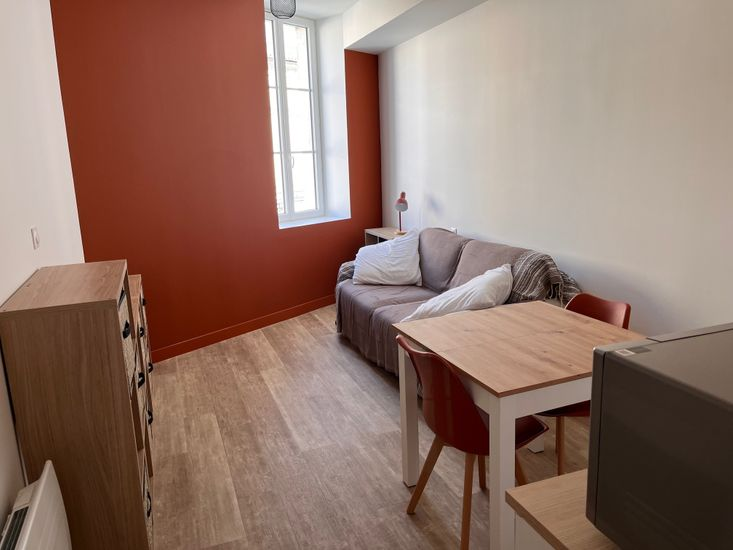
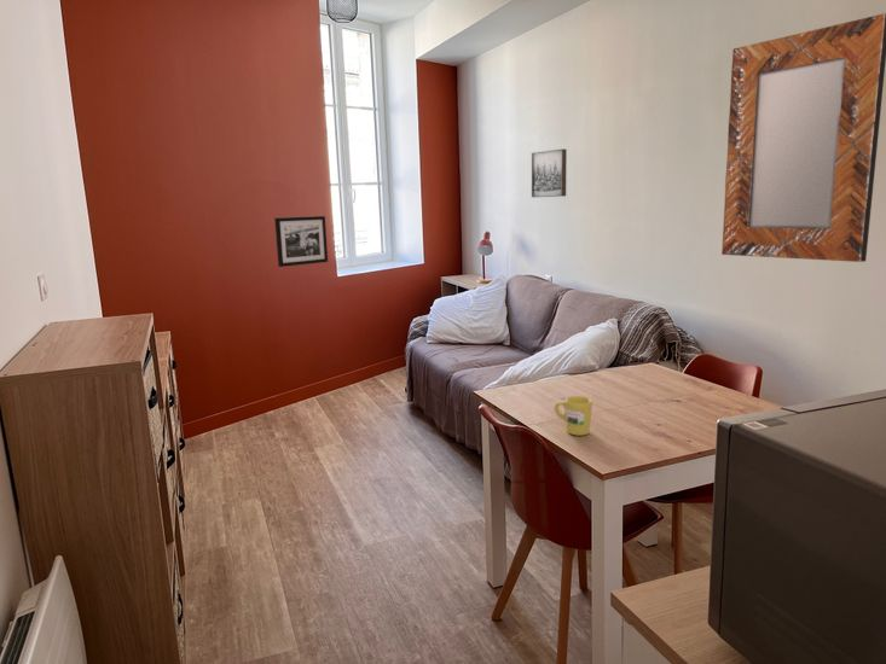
+ home mirror (795, 148)
+ picture frame (302, 240)
+ wall art (548, 174)
+ mug (572, 414)
